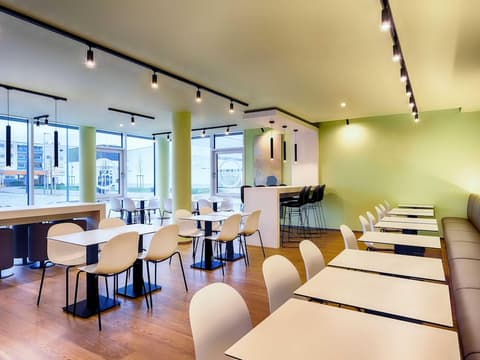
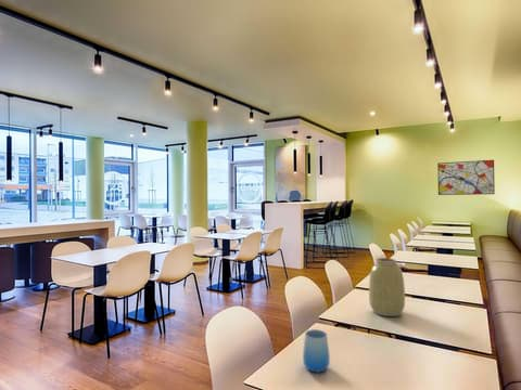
+ wall art (465, 178)
+ vase (386, 285)
+ cup (316, 350)
